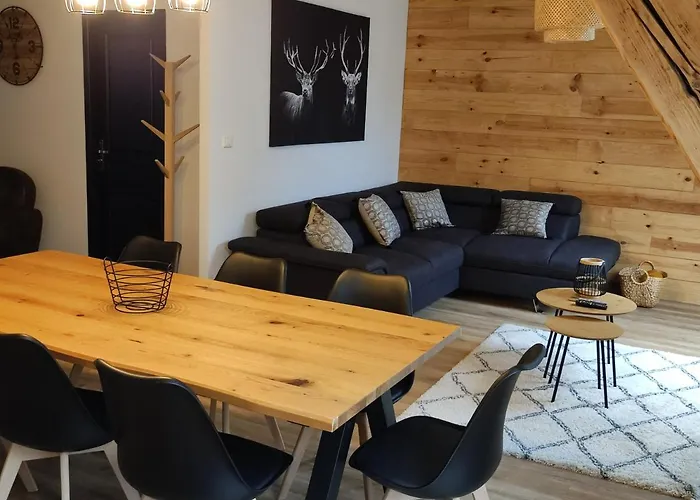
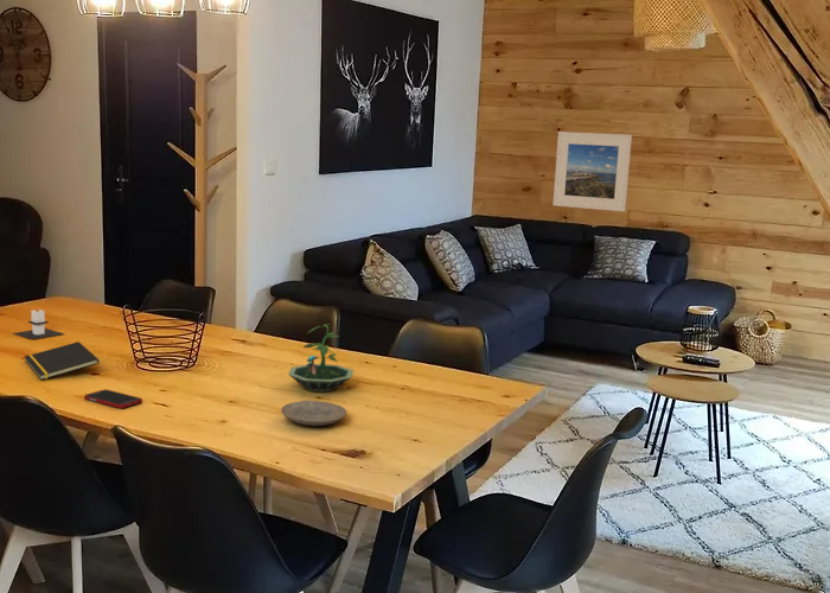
+ cell phone (113, 398)
+ terrarium (324, 338)
+ architectural model (38, 321)
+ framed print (590, 171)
+ plate (313, 415)
+ notepad (60, 359)
